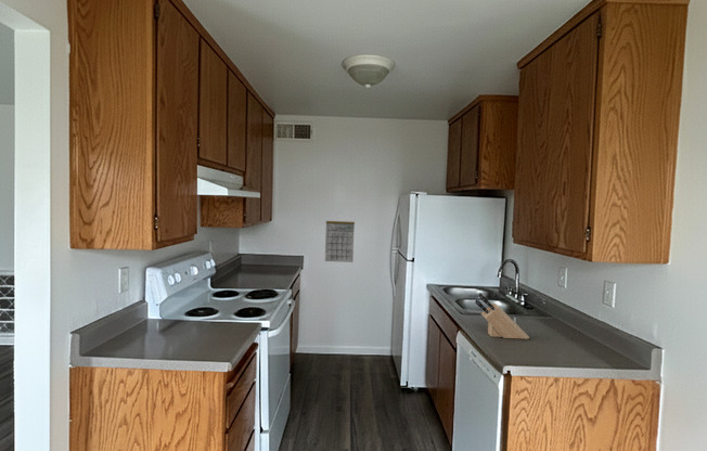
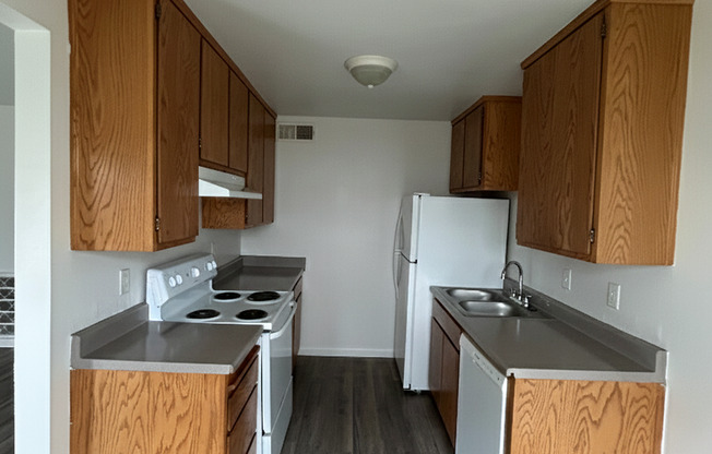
- knife block (501, 314)
- calendar (339, 236)
